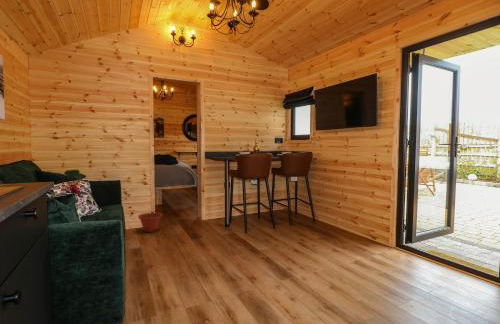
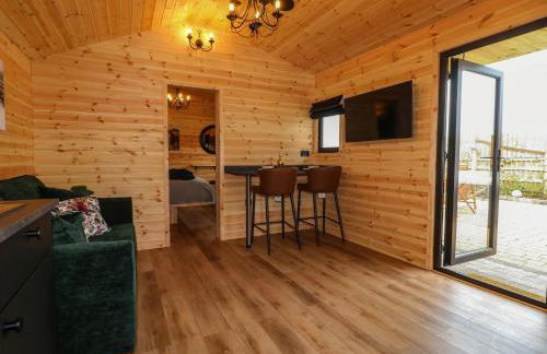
- plant pot (150, 222)
